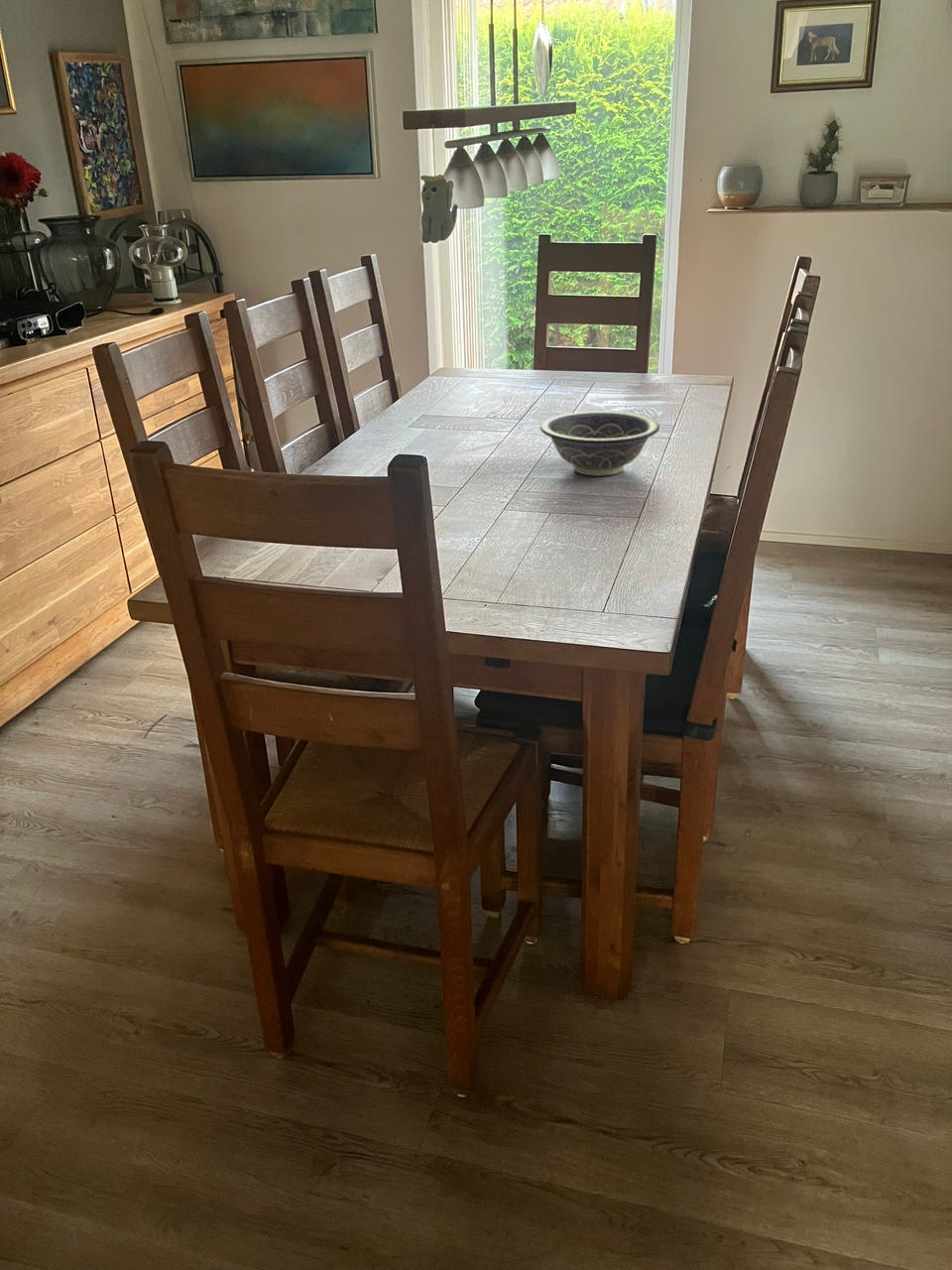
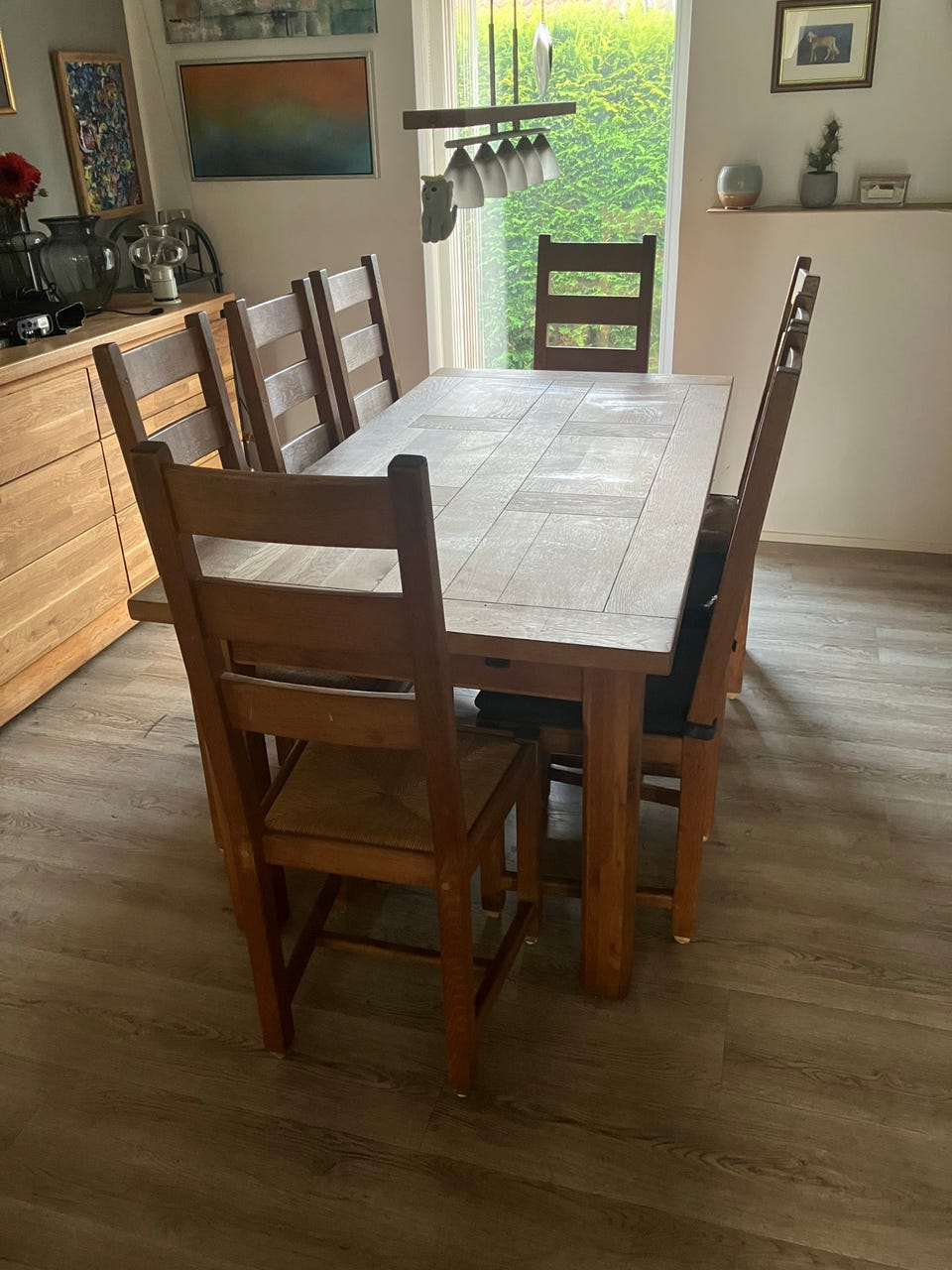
- decorative bowl (599, 446)
